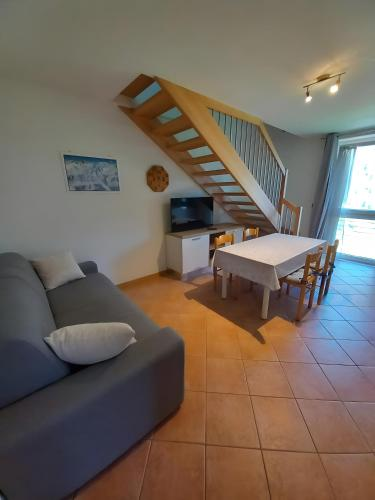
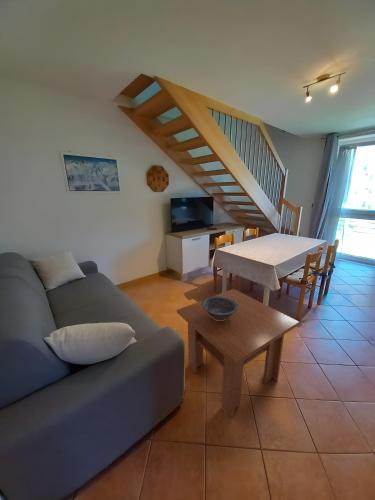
+ decorative bowl (219, 310)
+ coffee table (232, 345)
